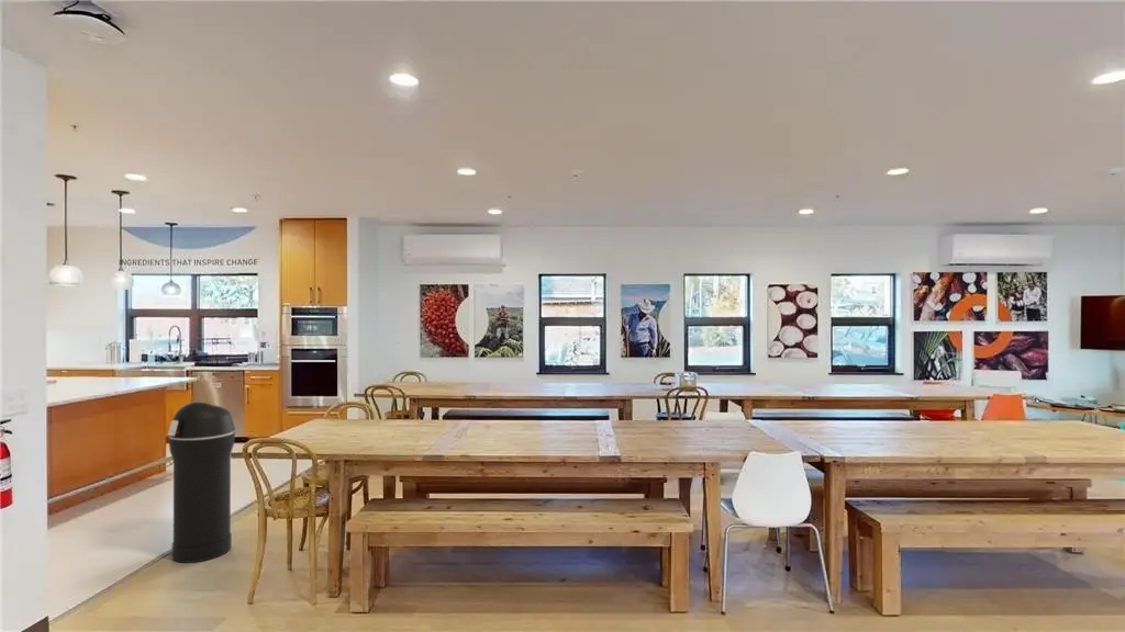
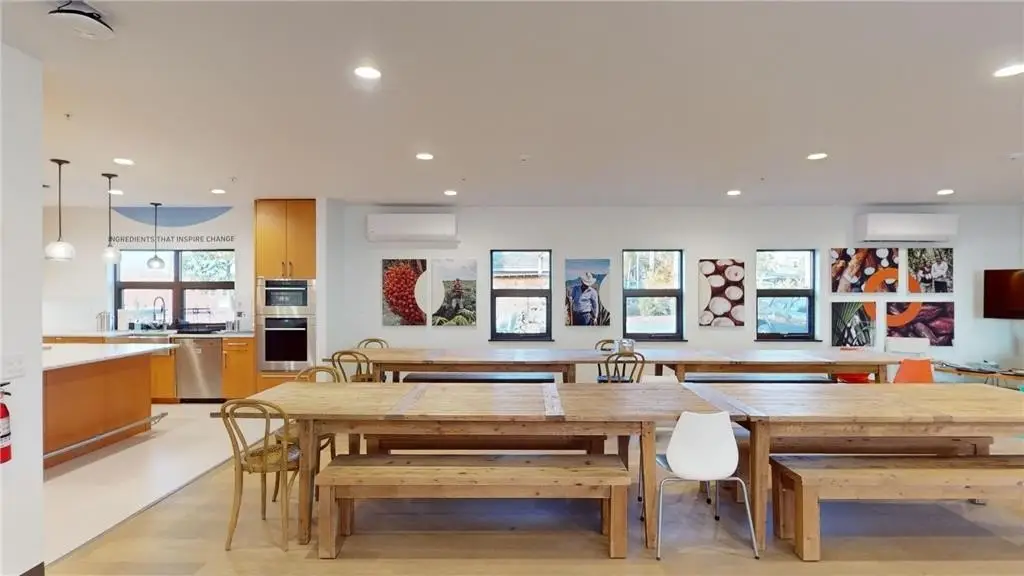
- trash can (200, 476)
